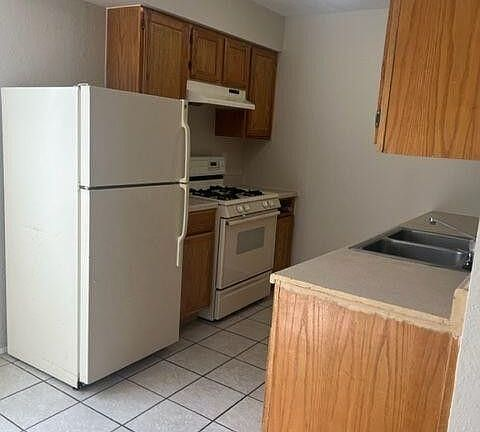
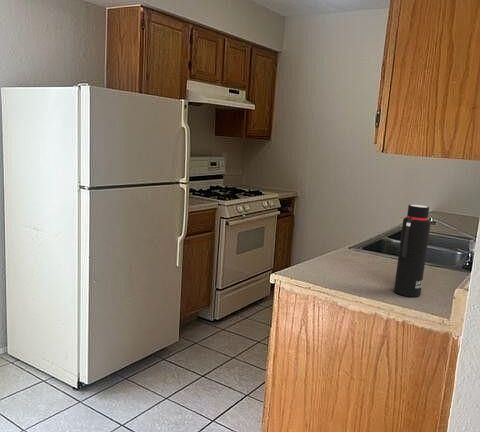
+ water bottle (411, 250)
